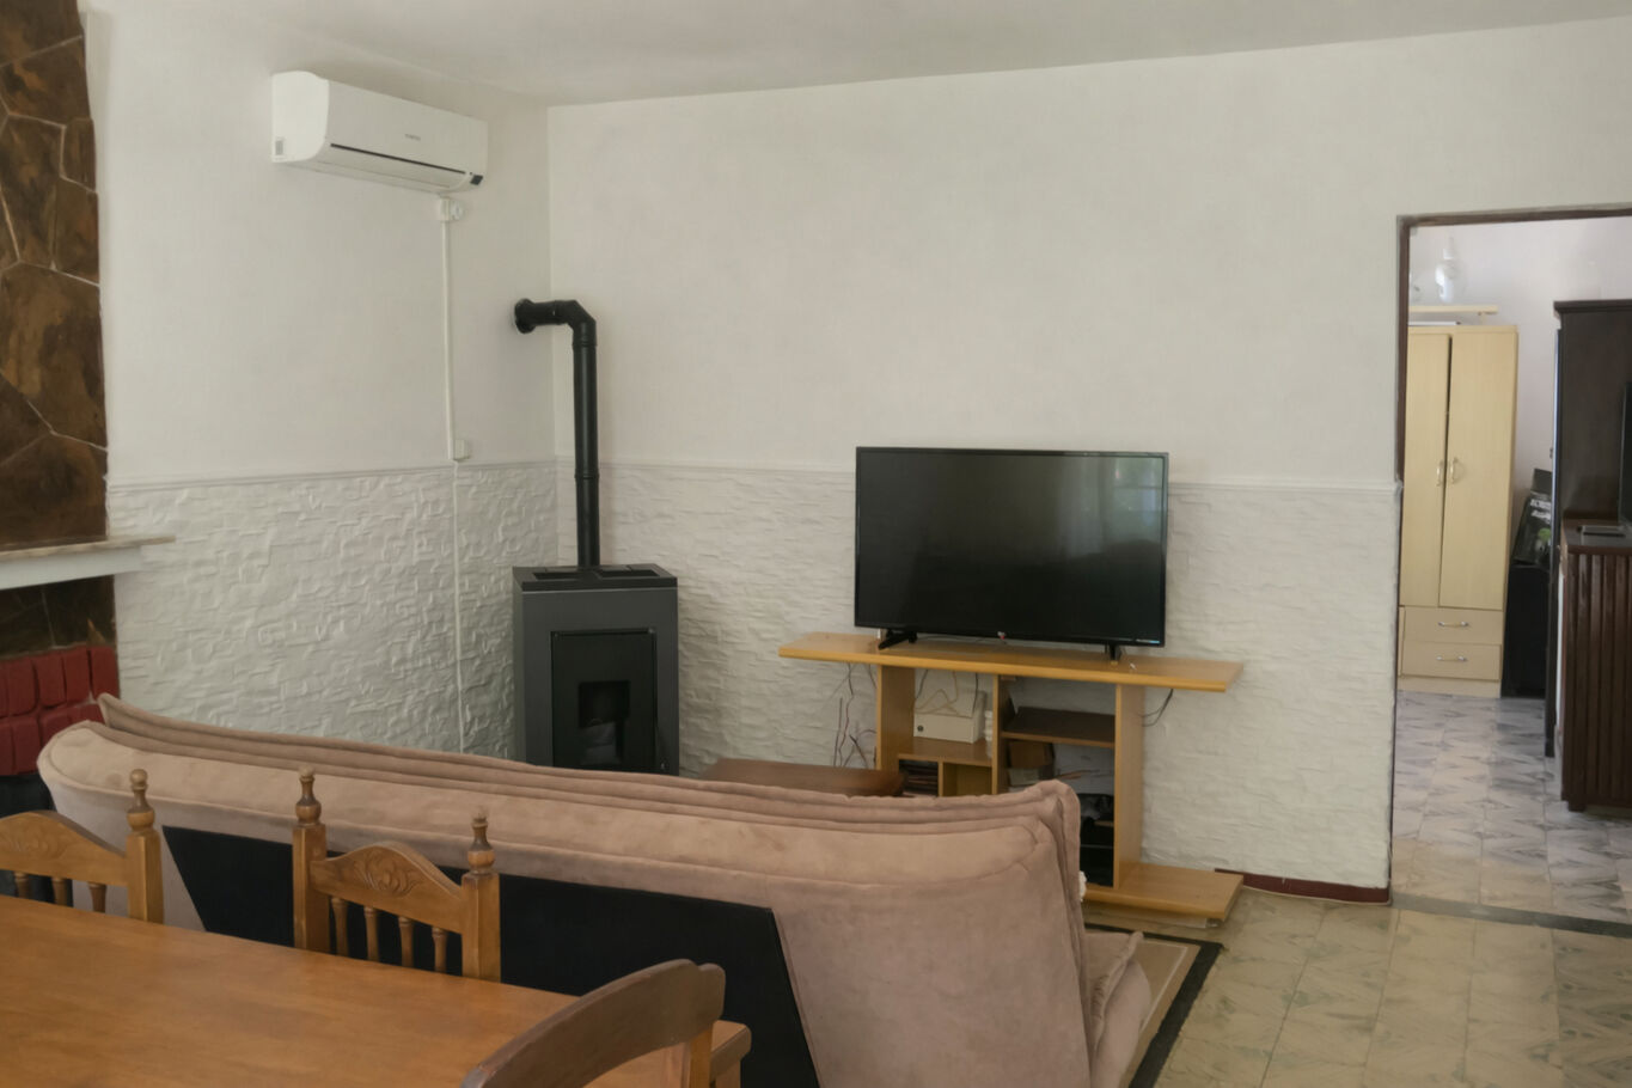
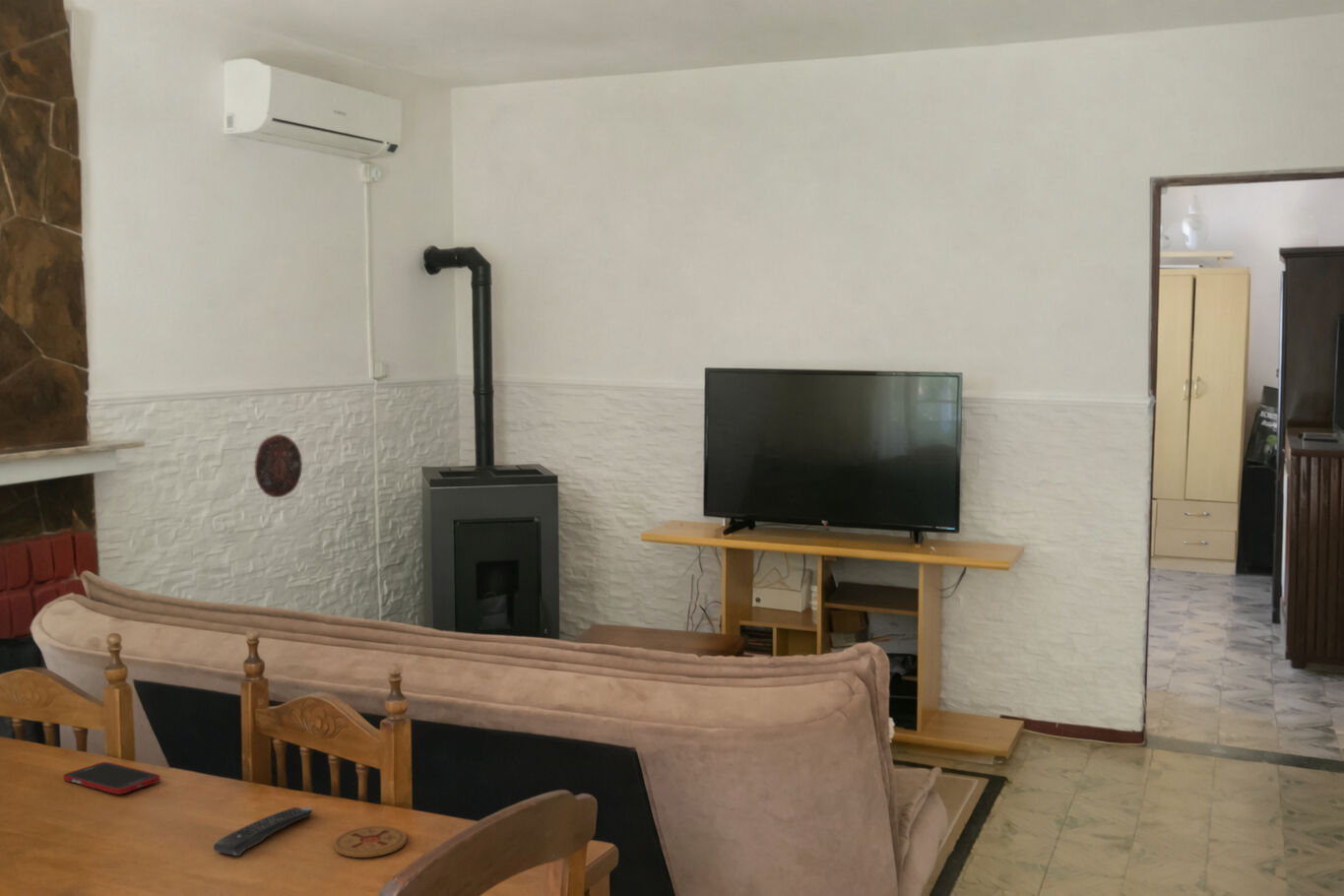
+ coaster (370, 841)
+ cell phone (111, 778)
+ remote control (268, 827)
+ decorative plate (279, 466)
